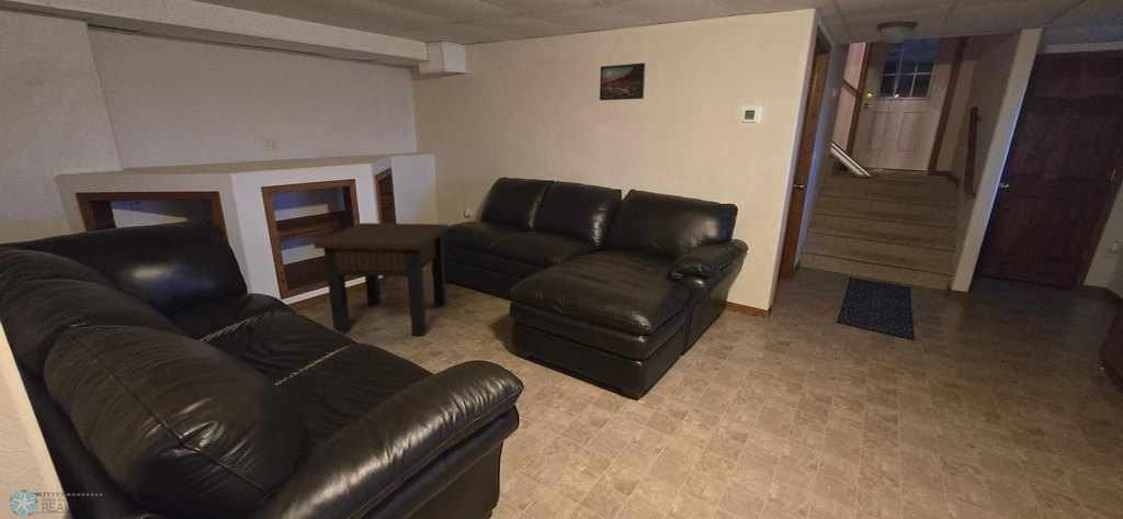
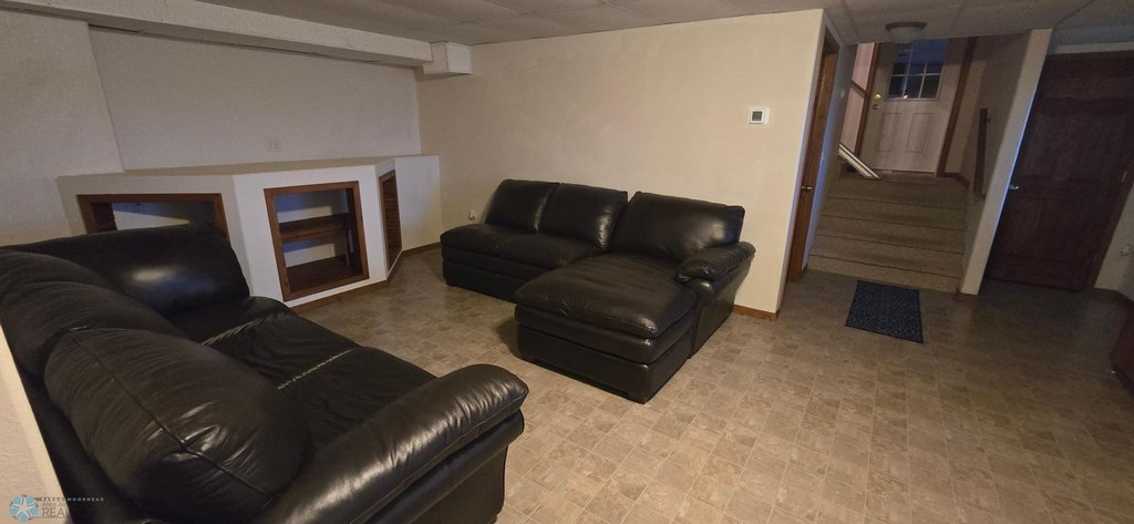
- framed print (621, 82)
- side table (392, 275)
